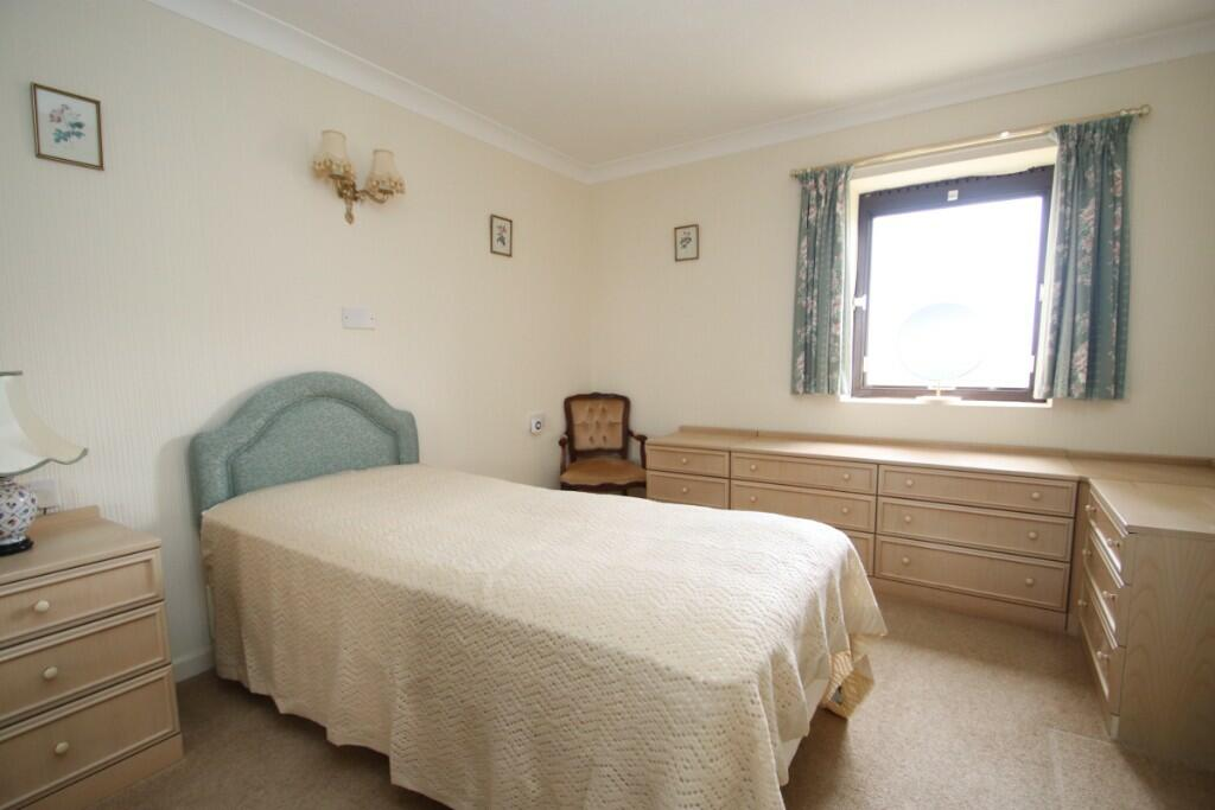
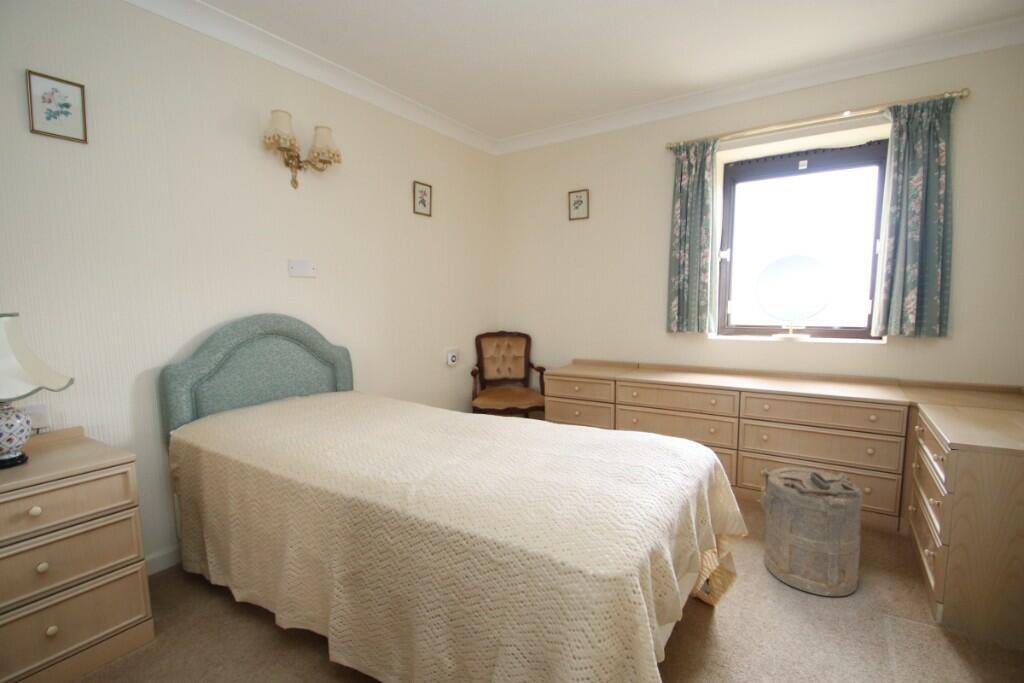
+ laundry hamper (806, 521)
